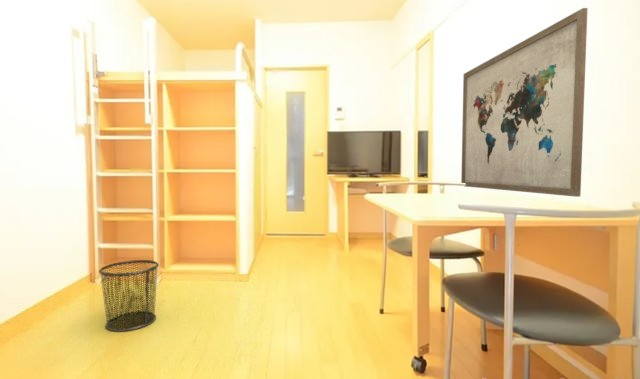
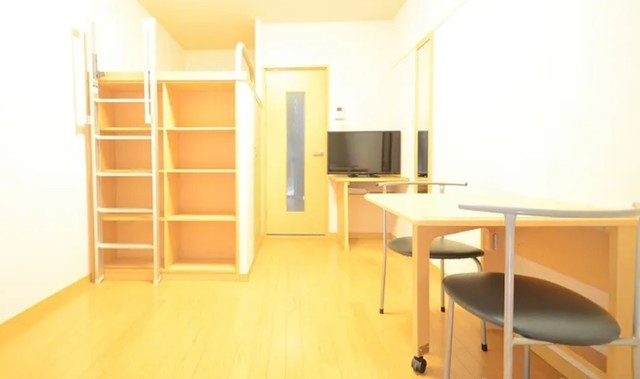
- wall art (507, 120)
- waste bin (130, 294)
